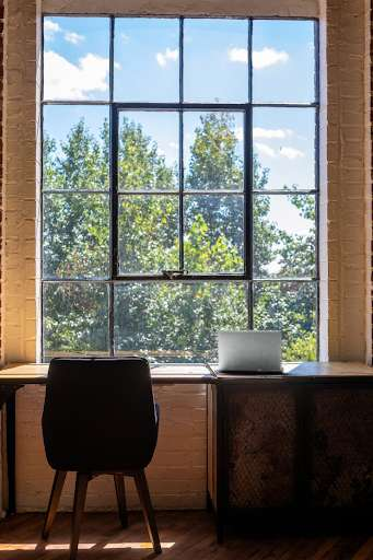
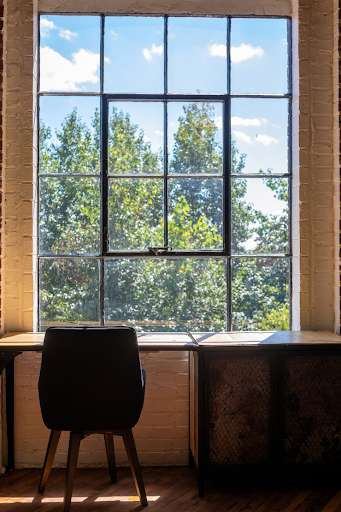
- laptop (250, 349)
